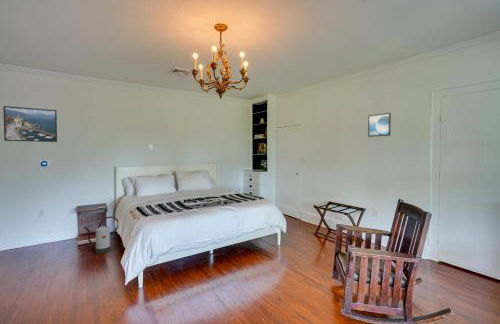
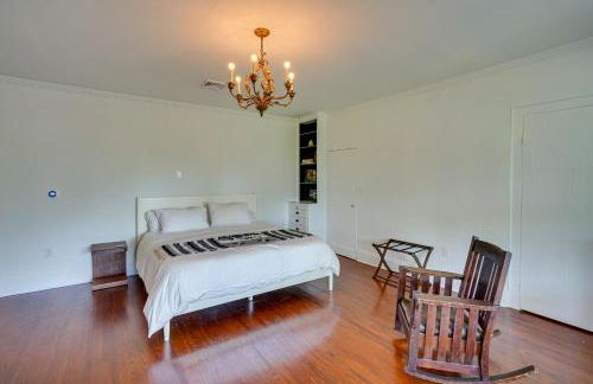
- watering can (102, 234)
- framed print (378, 125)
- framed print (31, 124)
